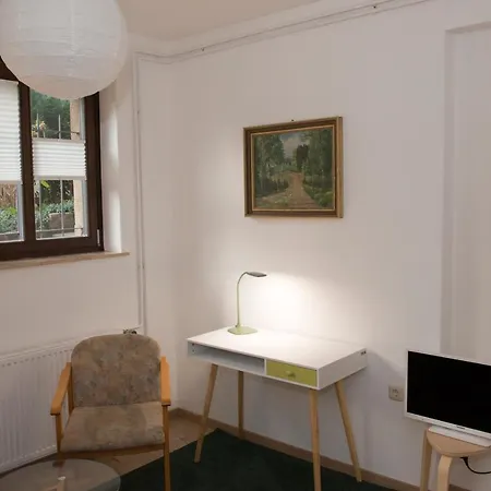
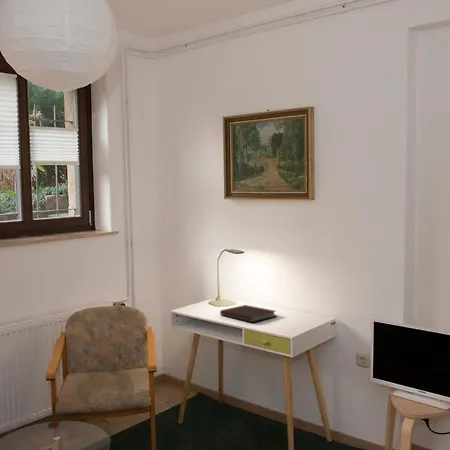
+ notebook (248, 313)
